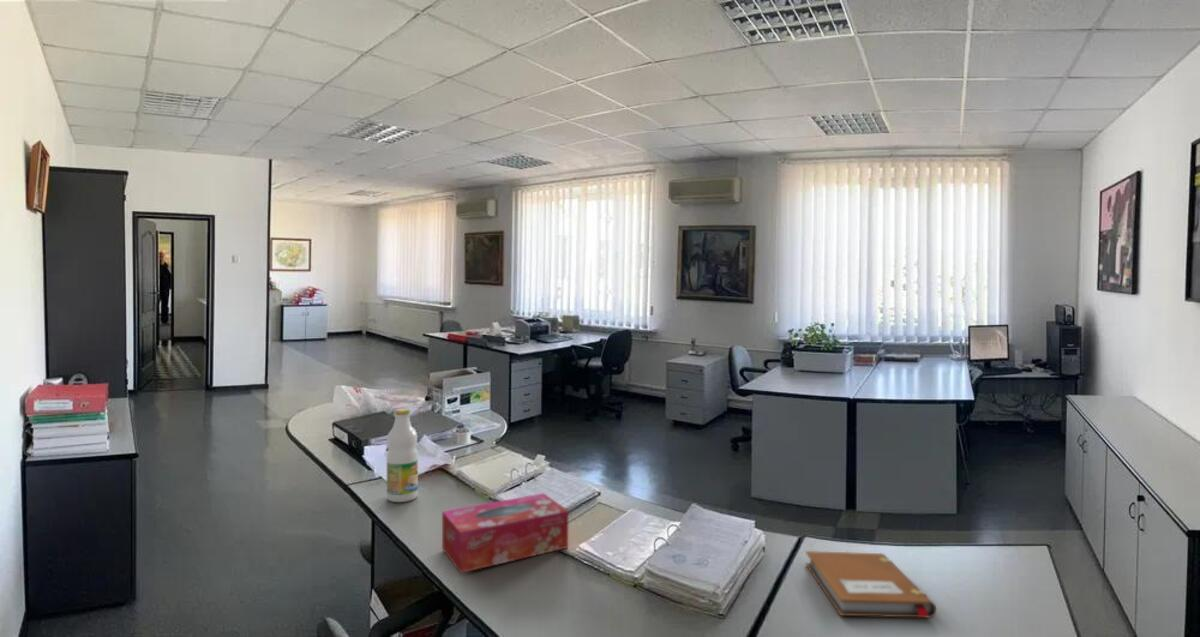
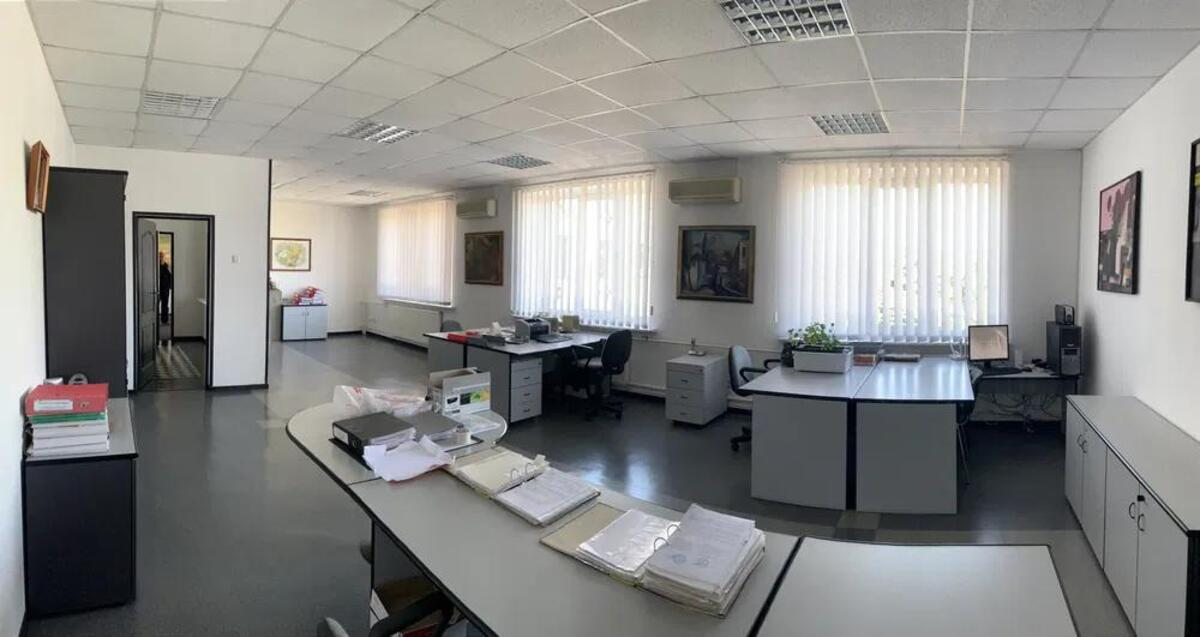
- tissue box (505, 529)
- bottle (402, 453)
- notebook (866, 583)
